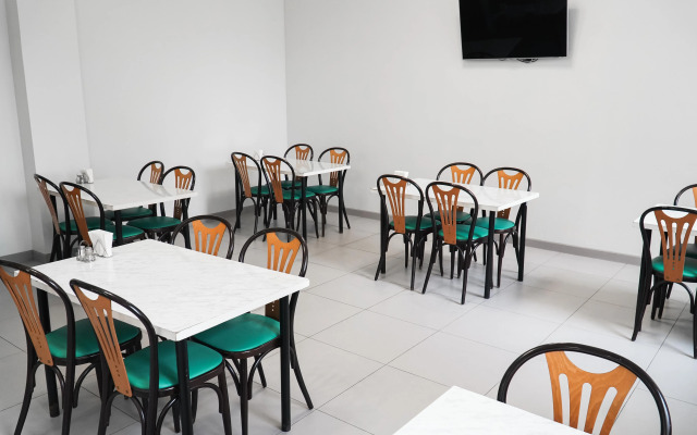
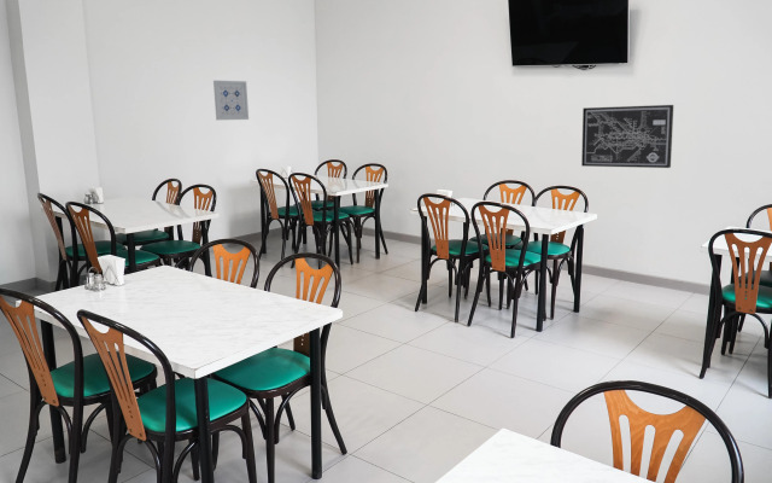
+ wall art (230, 100)
+ wall art (625, 136)
